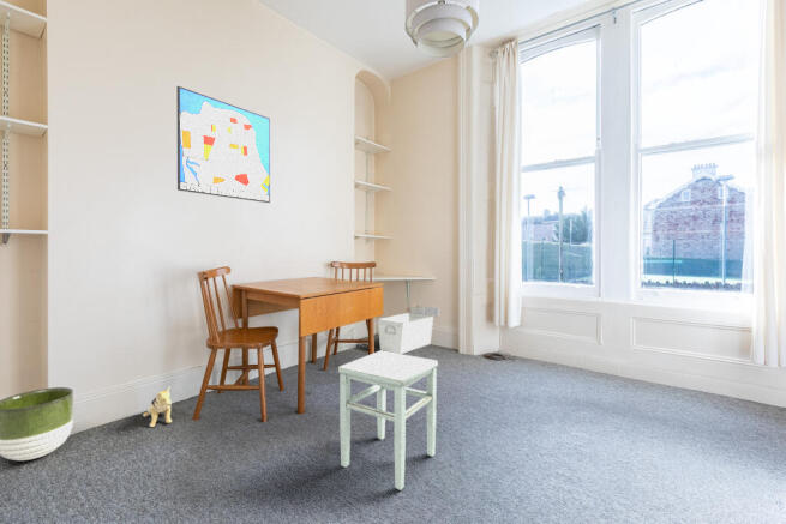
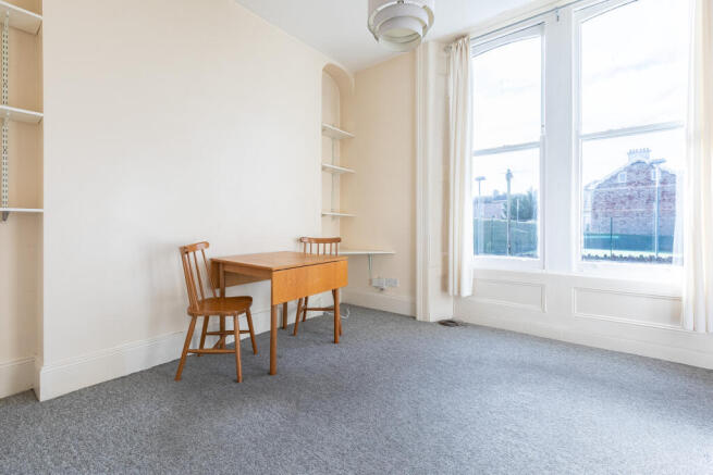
- wall art (228, 150)
- stool (389, 412)
- plush toy (158, 399)
- storage bin (406, 331)
- planter (35, 426)
